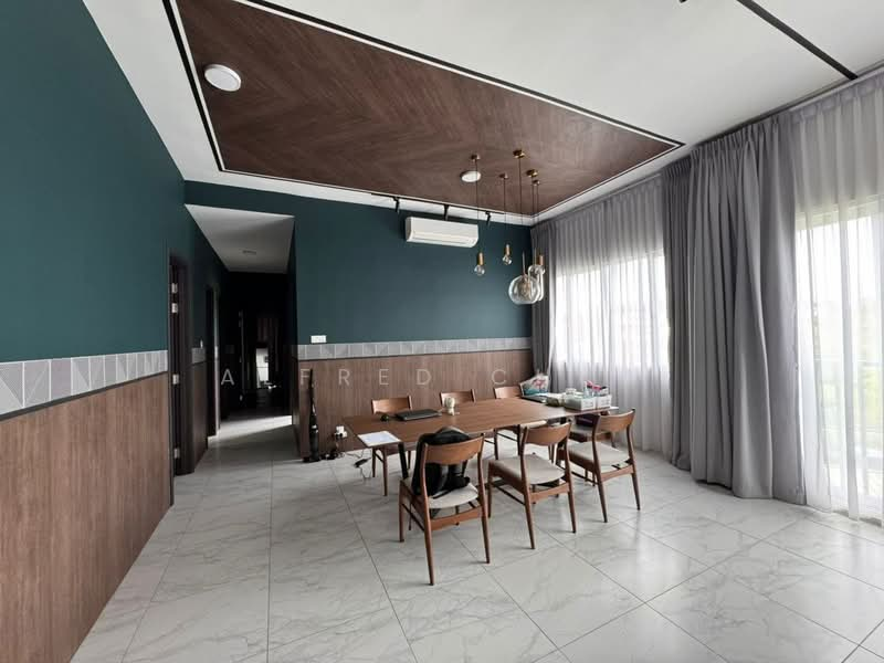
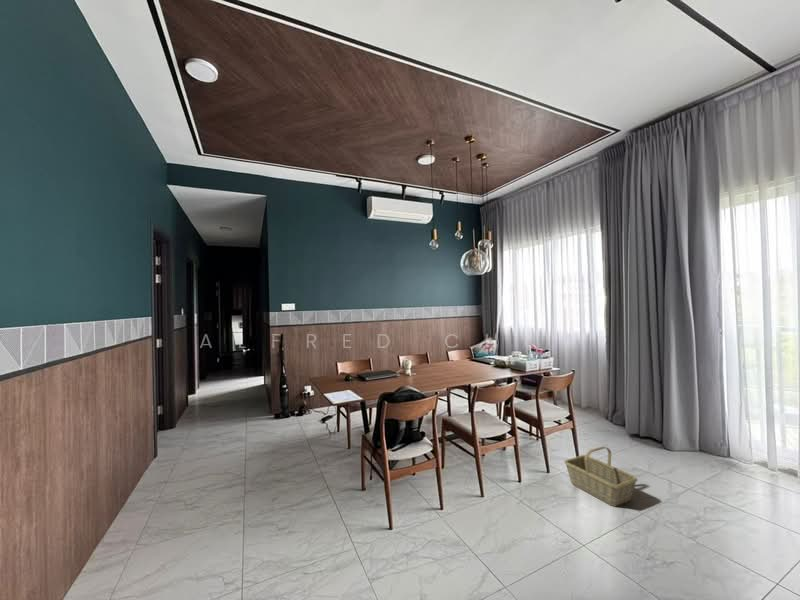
+ basket (598, 469)
